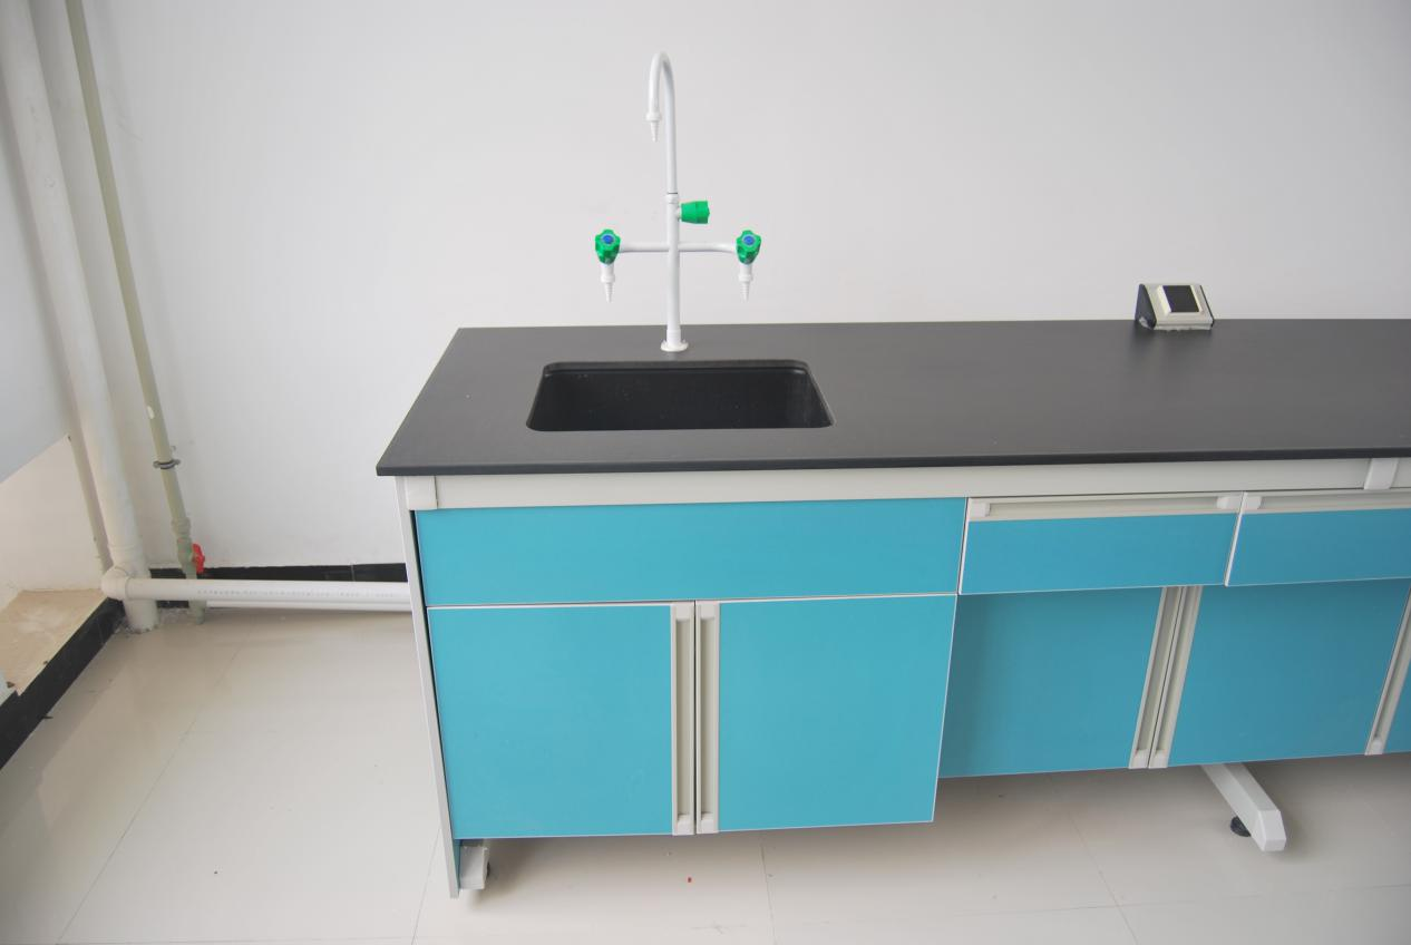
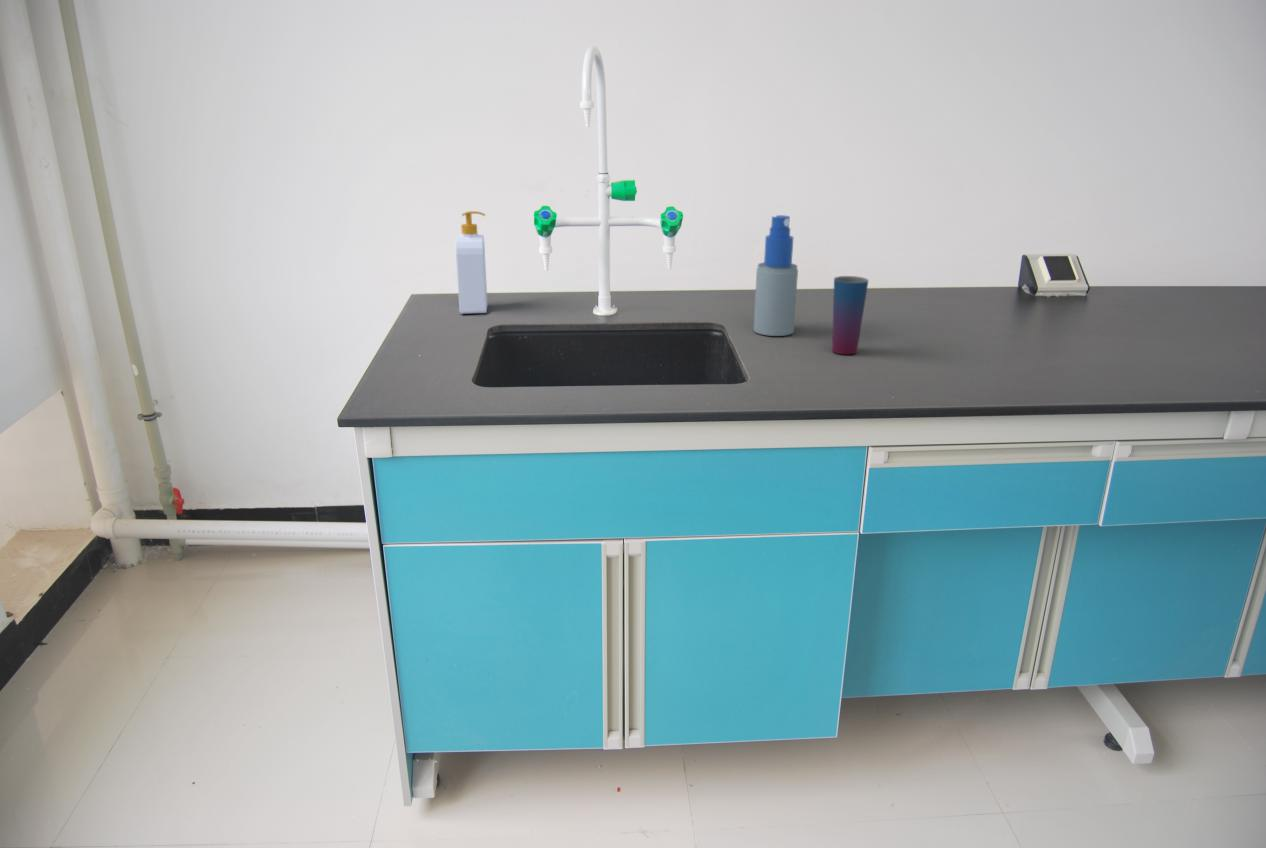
+ soap bottle (472, 261)
+ cup (847, 315)
+ spray bottle (777, 274)
